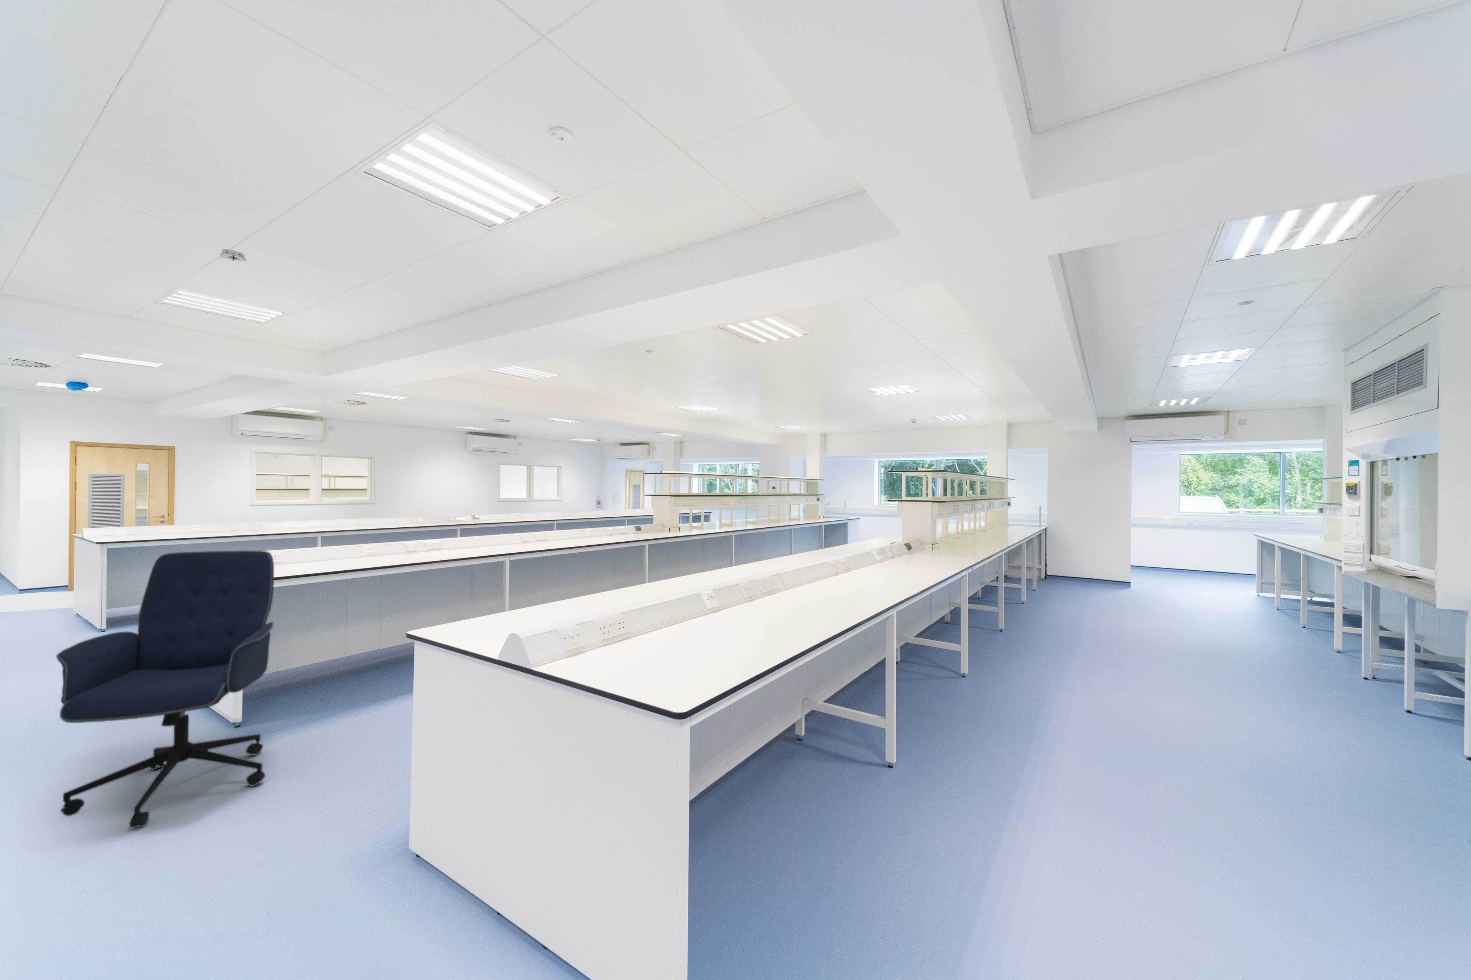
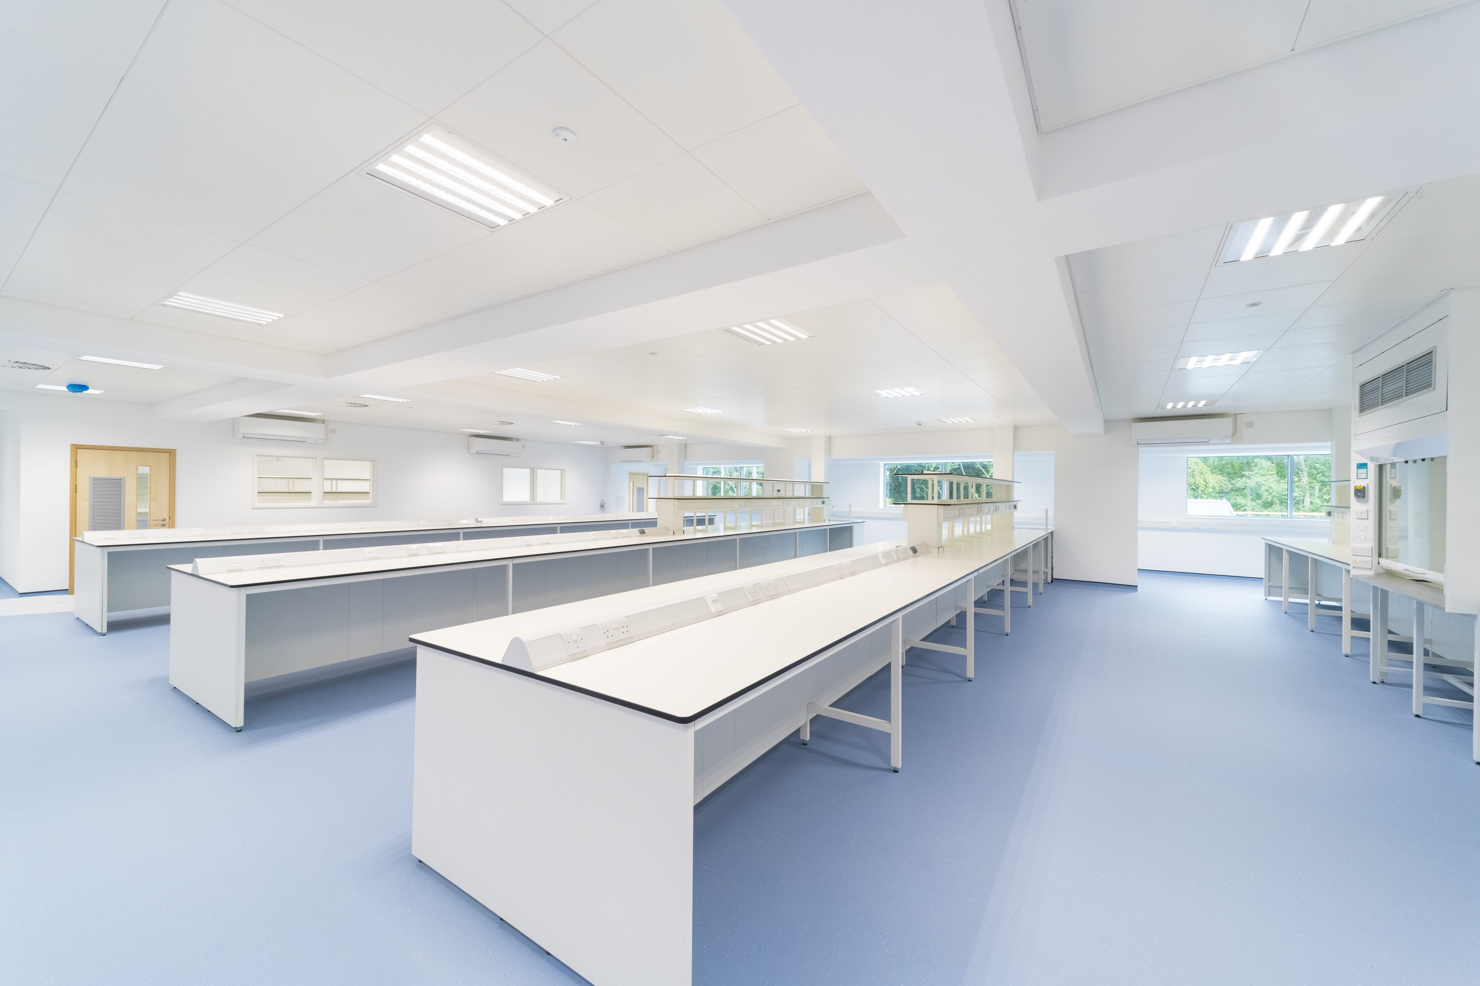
- smoke detector (232, 255)
- office chair (184, 672)
